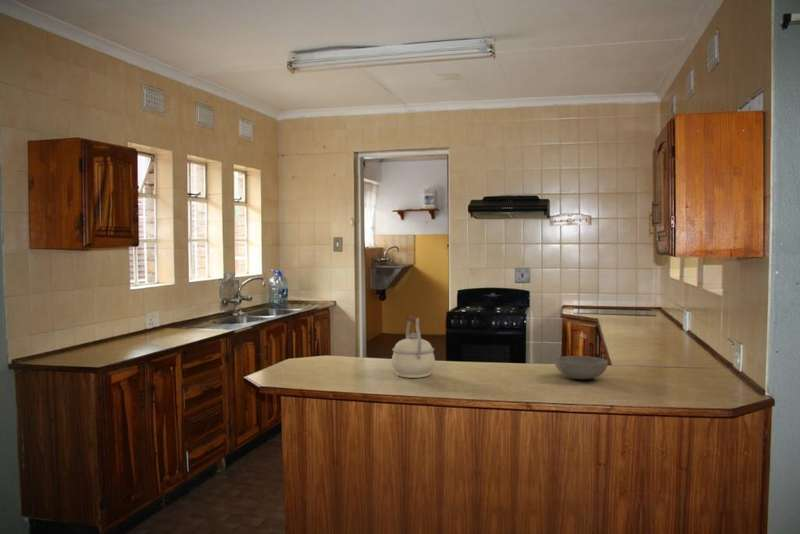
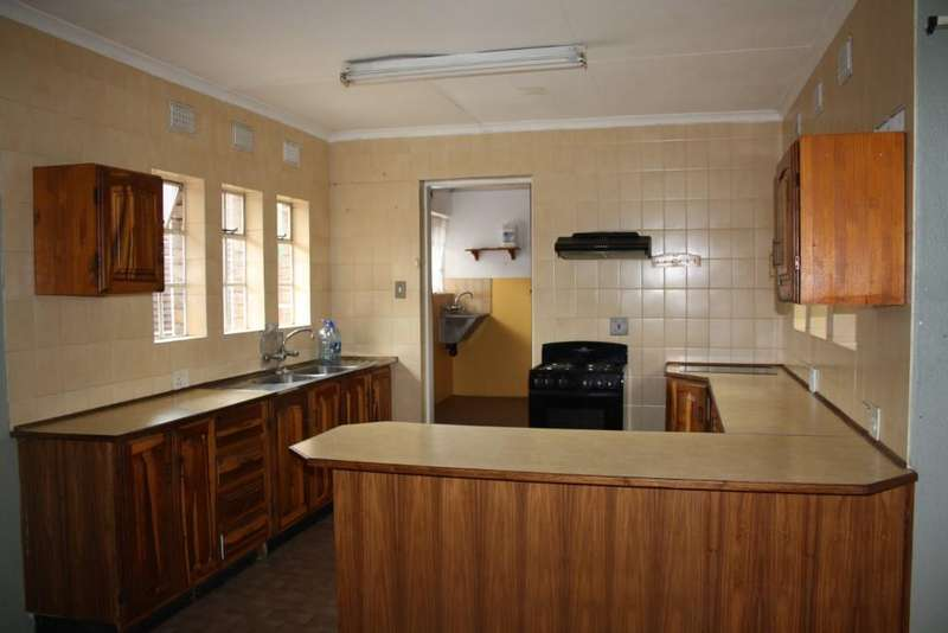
- bowl (580, 368)
- kettle (412, 344)
